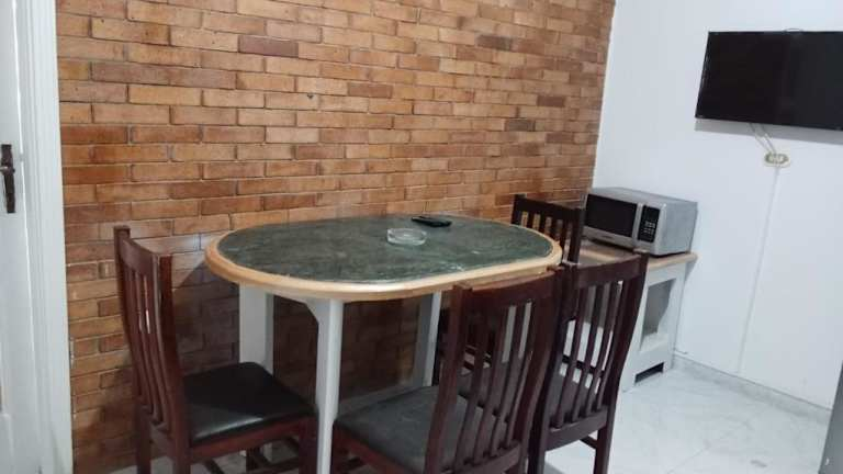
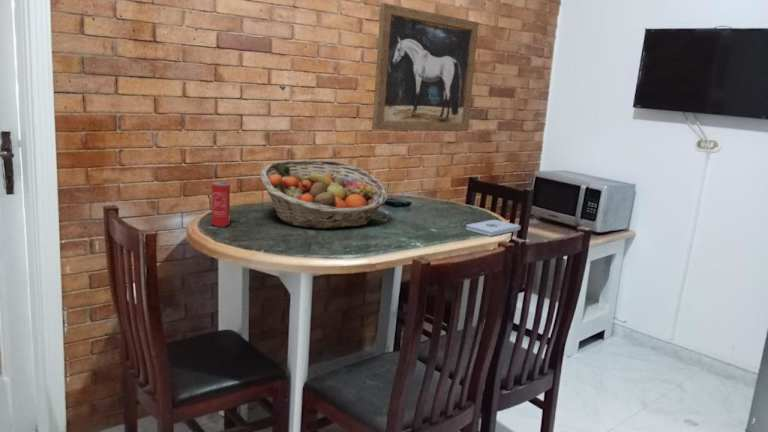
+ notepad (492, 227)
+ wall art (428, 73)
+ fruit basket (324, 192)
+ beverage can (220, 204)
